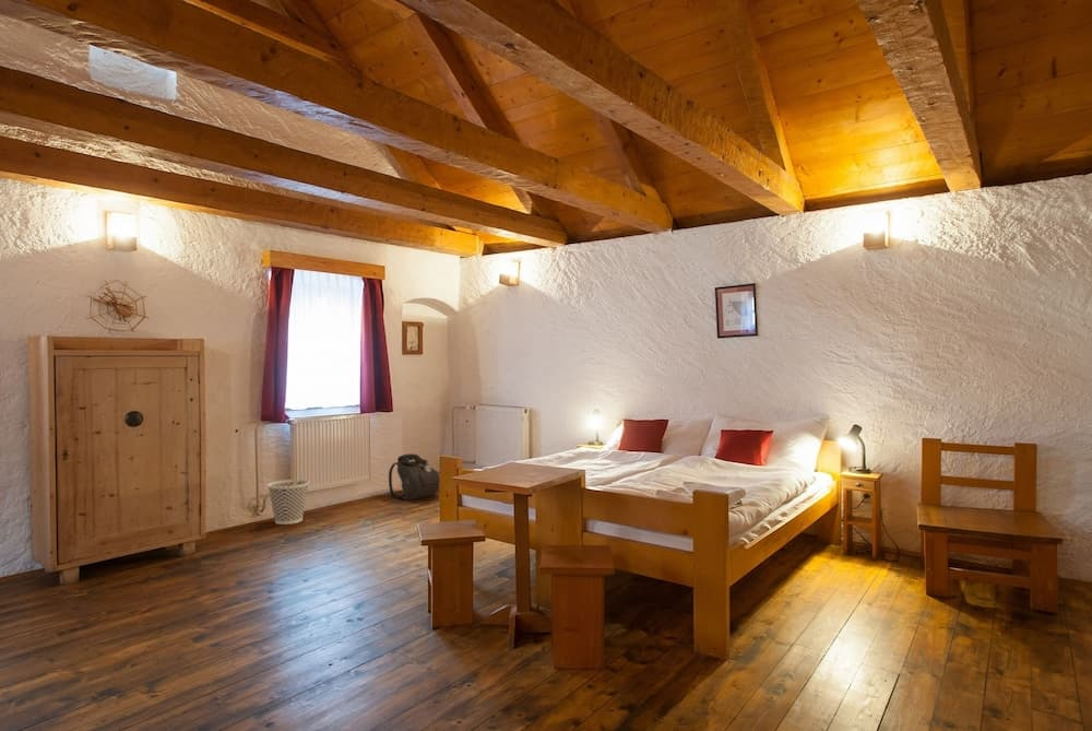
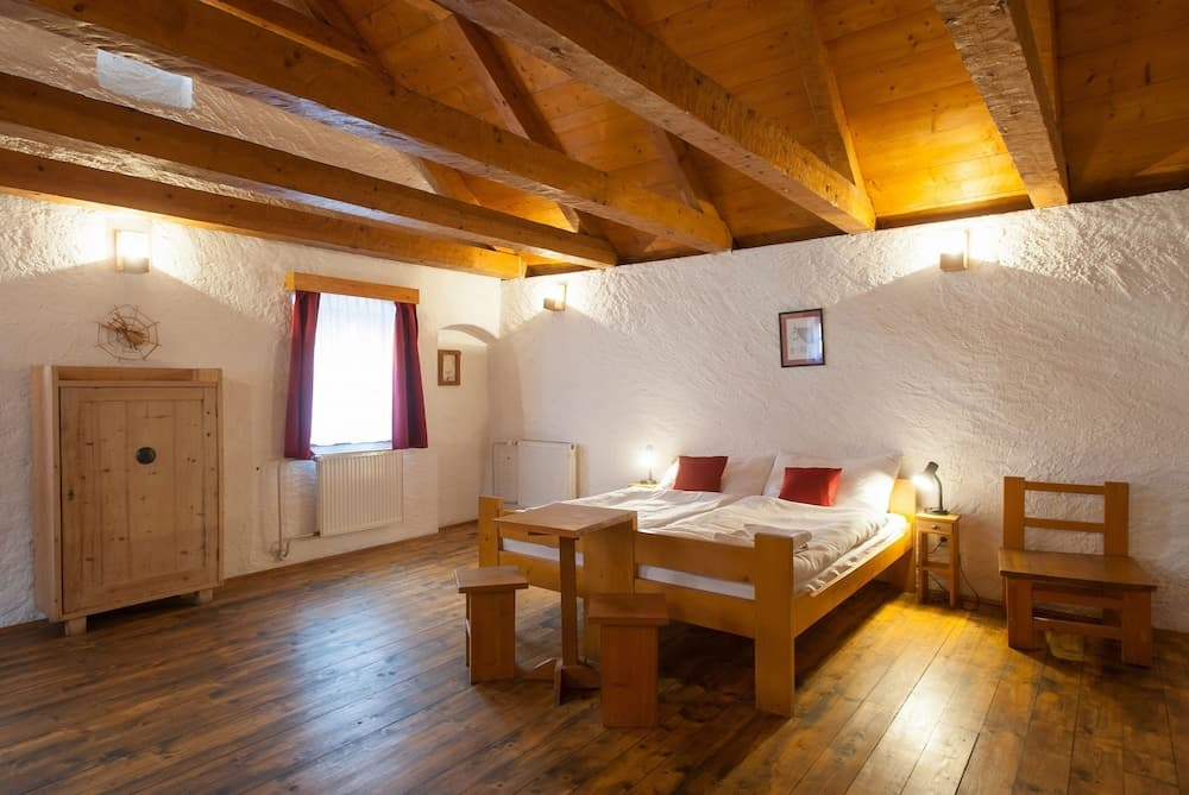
- wastebasket (288, 502)
- backpack (414, 475)
